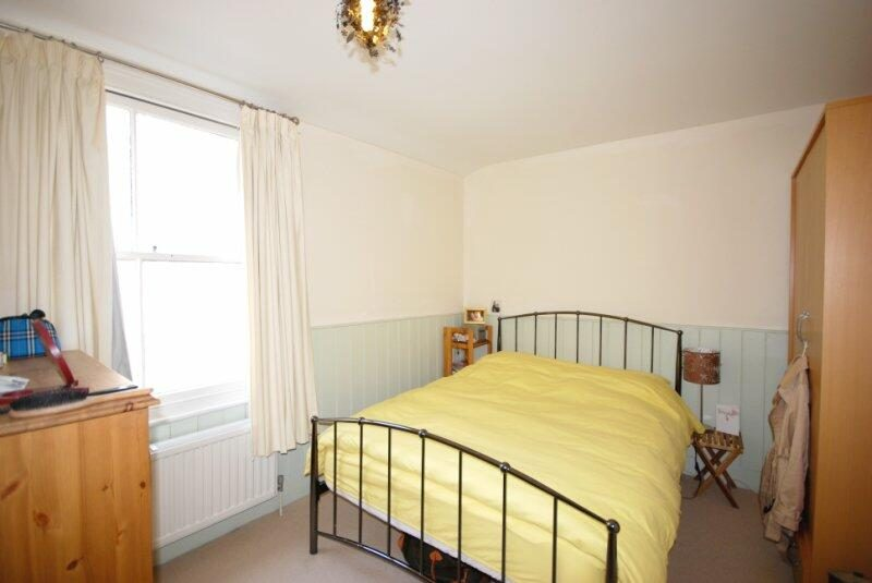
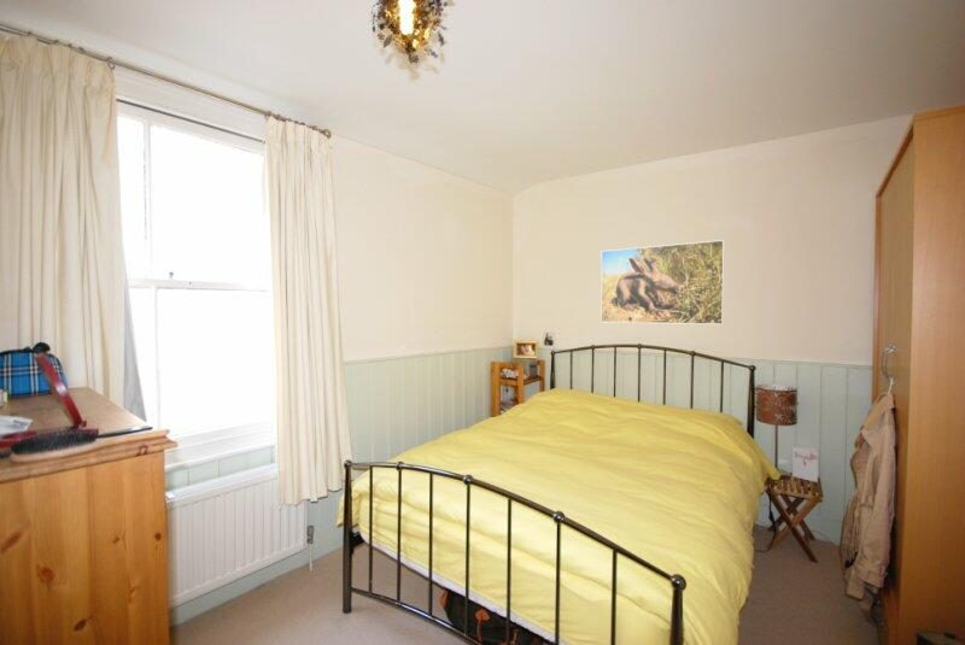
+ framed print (657, 285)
